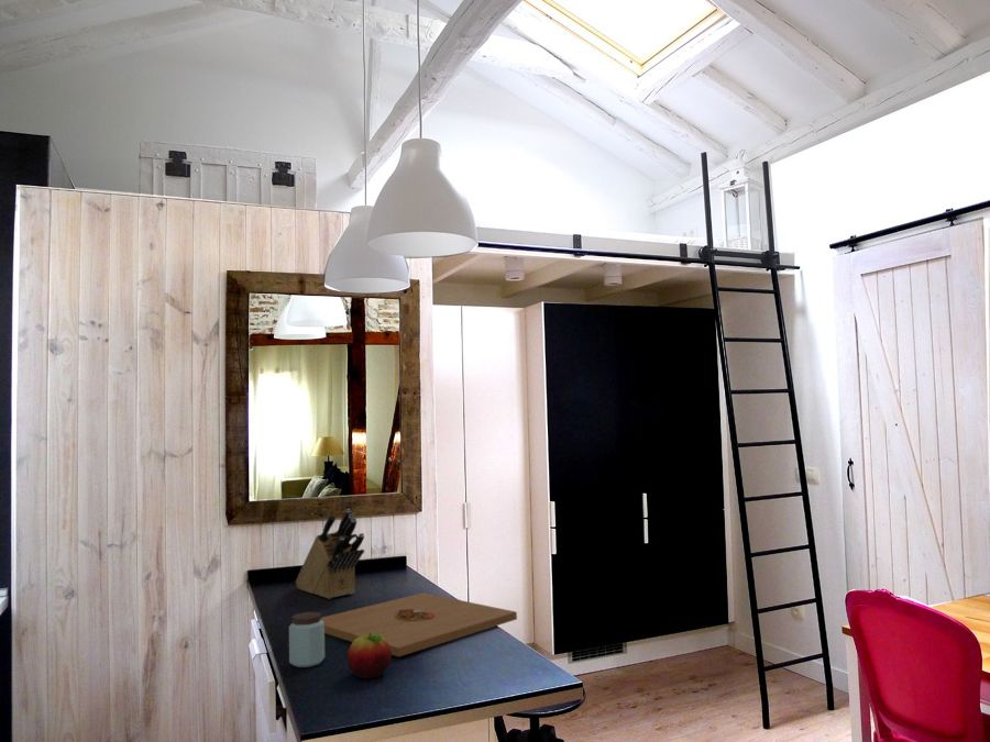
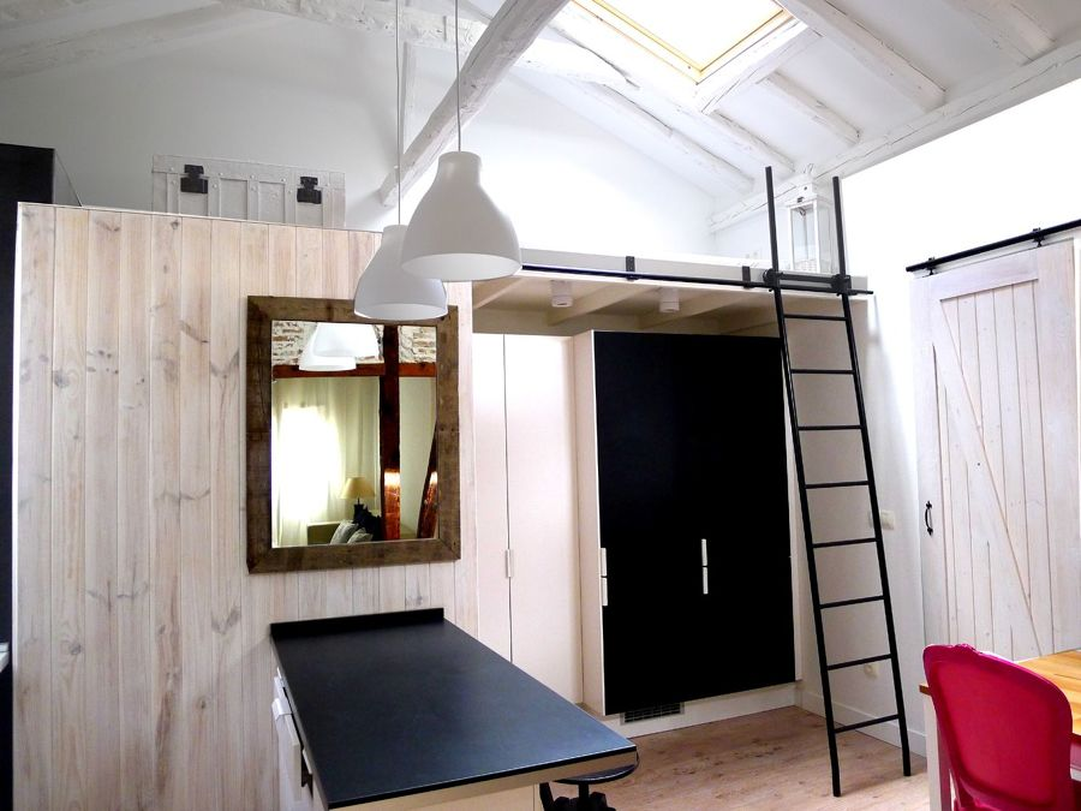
- knife block (329, 550)
- platter (413, 617)
- fruit (369, 653)
- peanut butter (307, 639)
